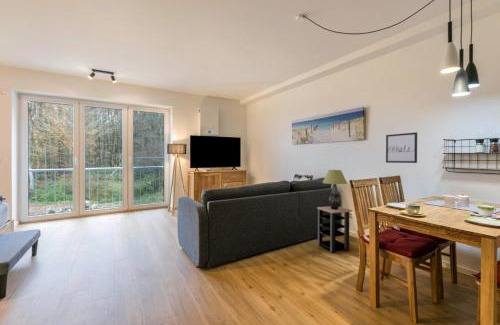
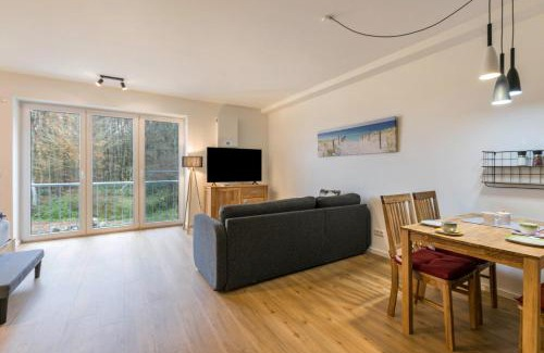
- table lamp (334, 189)
- side table (333, 228)
- wall art (400, 148)
